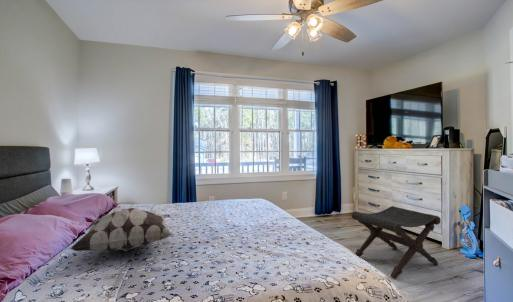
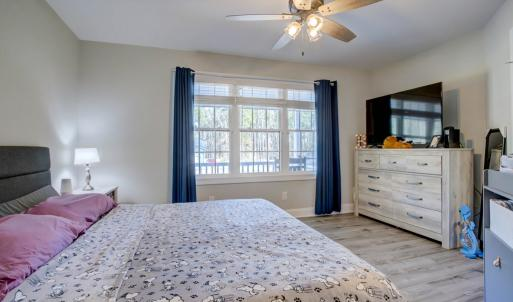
- footstool (394, 237)
- decorative pillow (130, 227)
